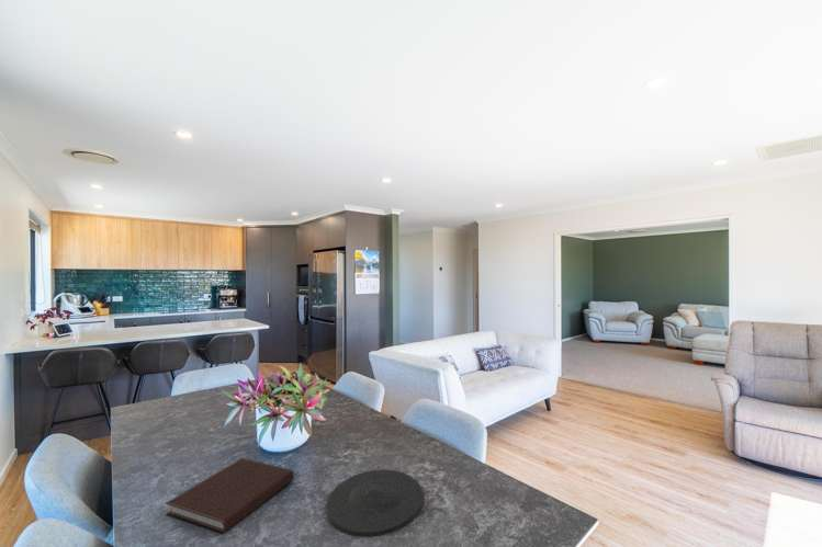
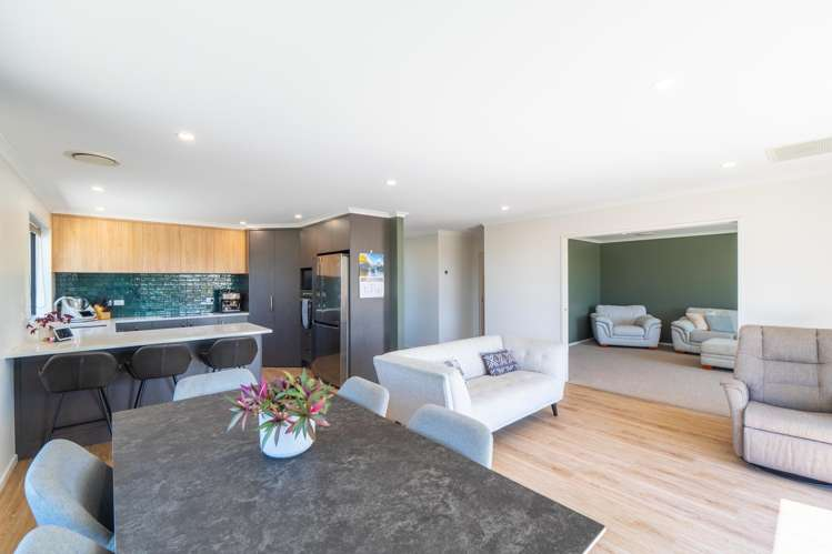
- notebook (234, 490)
- plate (375, 495)
